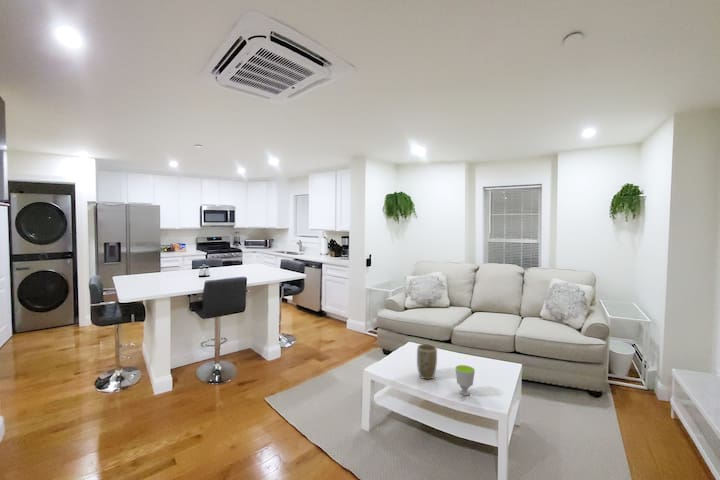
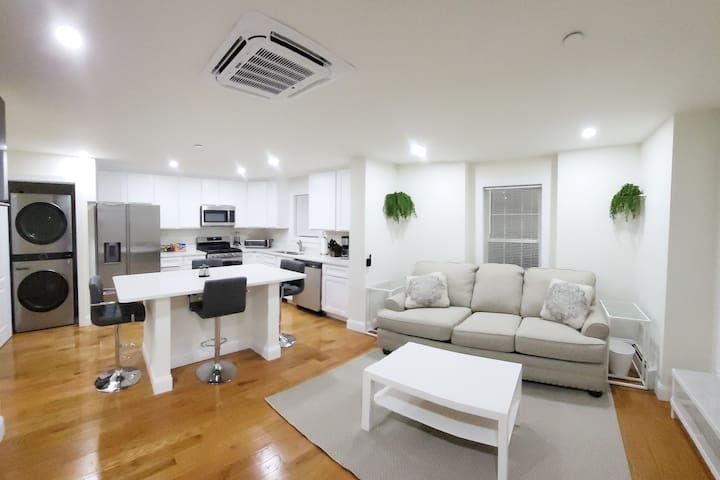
- cup (464, 380)
- plant pot (426, 361)
